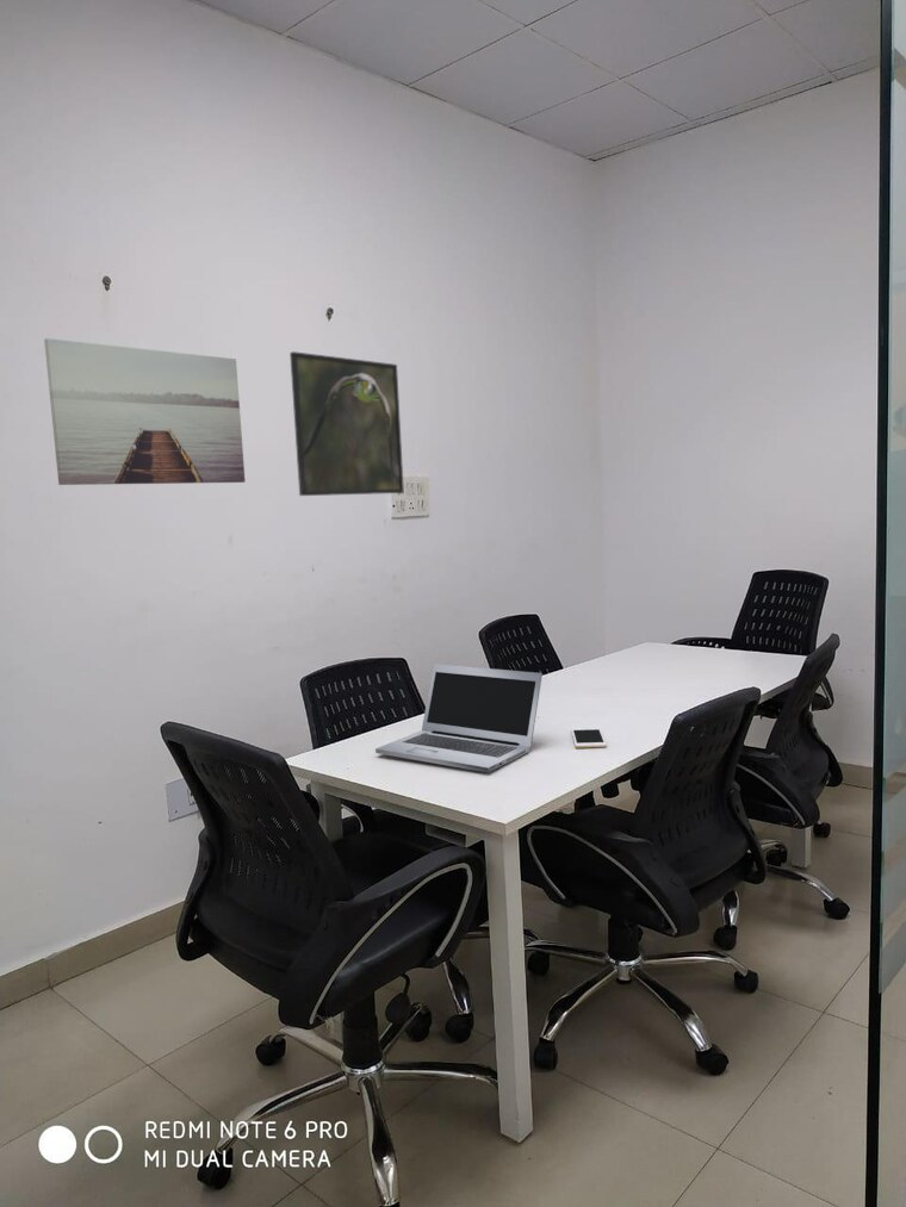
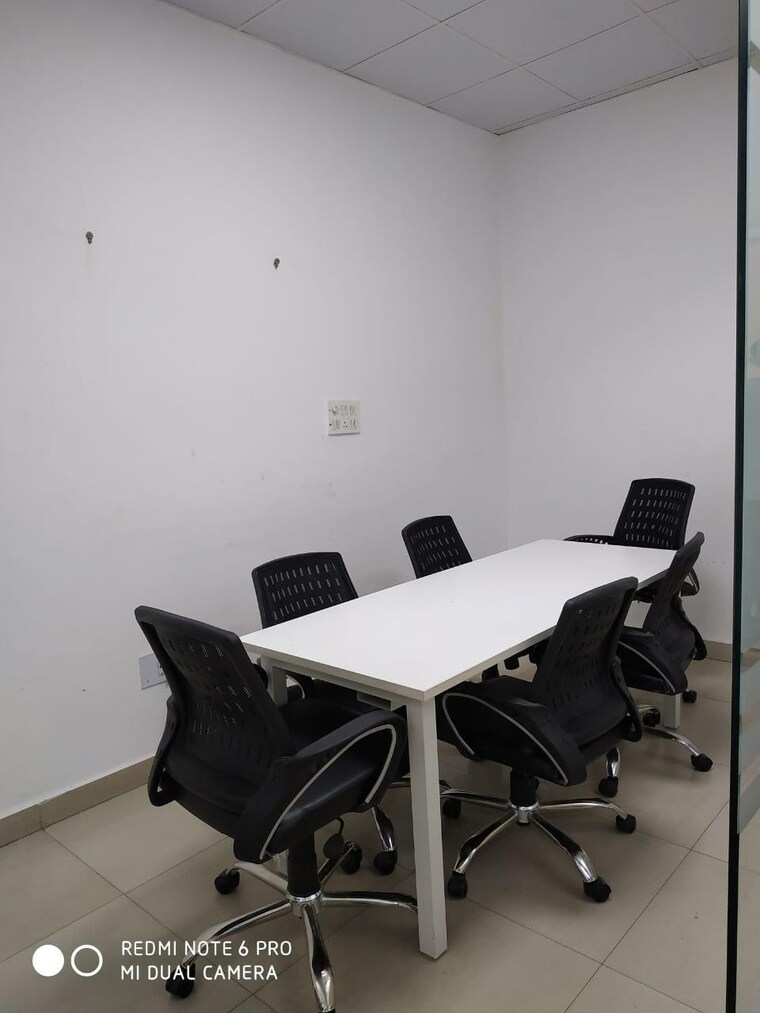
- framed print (350, 427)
- cell phone (588, 738)
- wall art (154, 417)
- laptop (459, 714)
